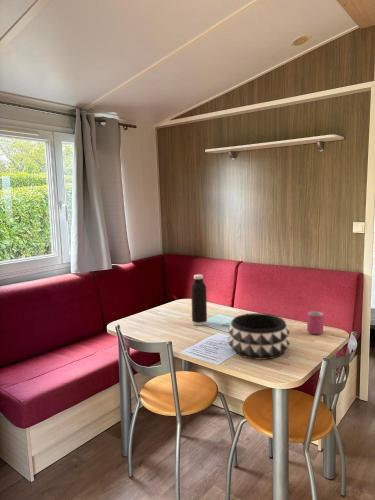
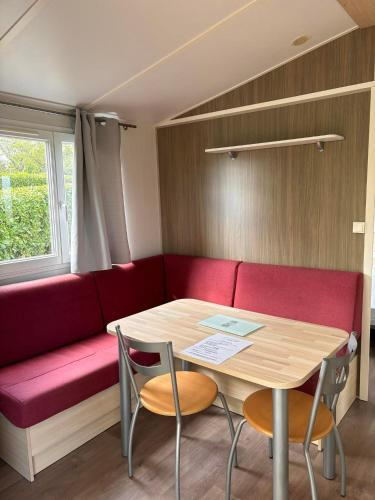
- water bottle (198, 299)
- decorative bowl (258, 335)
- mug (315, 322)
